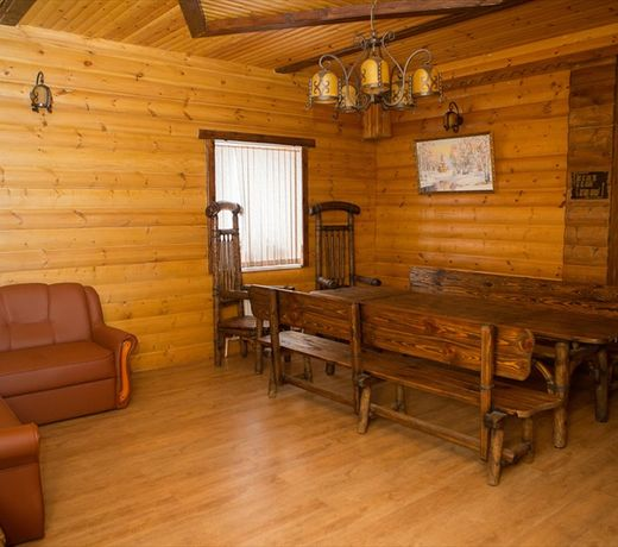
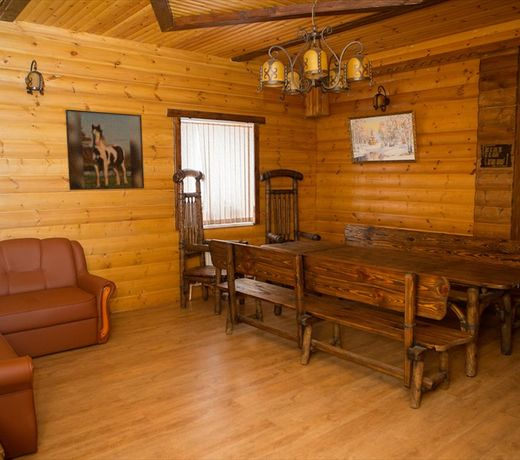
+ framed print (106, 151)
